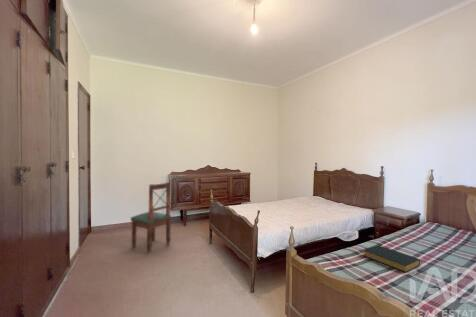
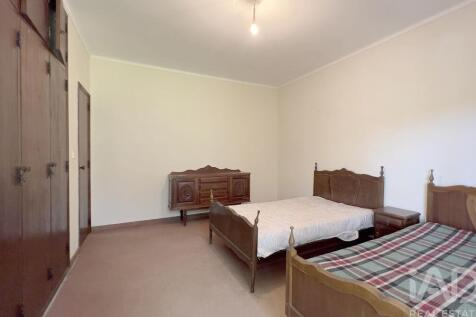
- hardback book (390, 257)
- dining chair (151, 214)
